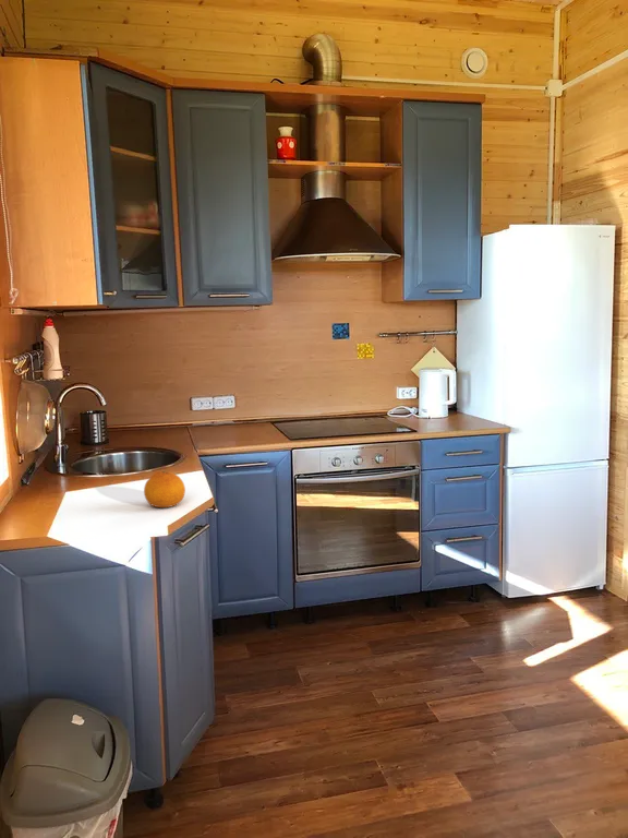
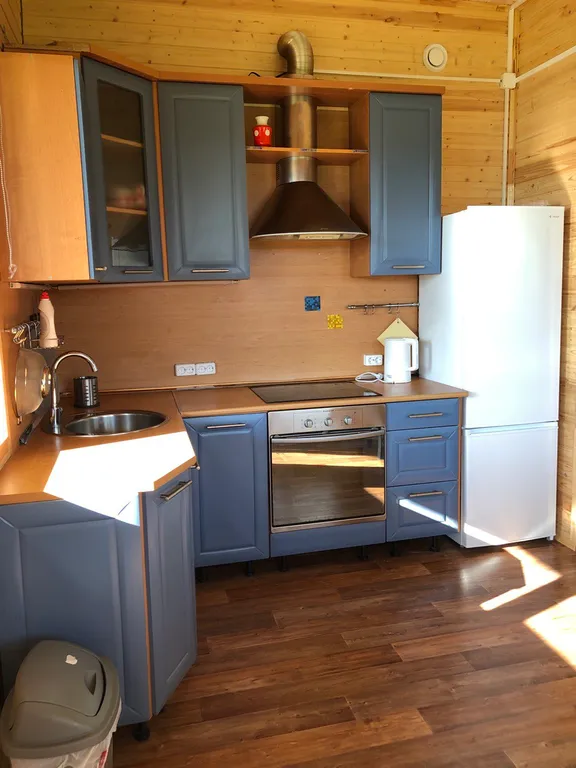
- fruit (164, 488)
